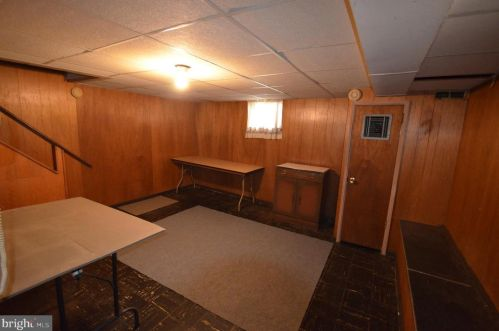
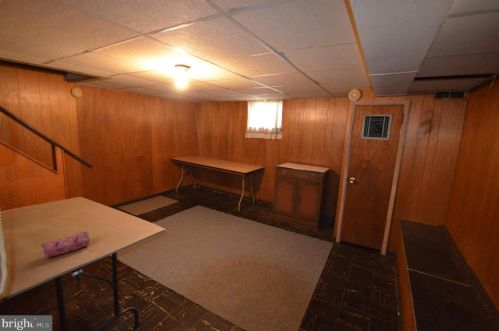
+ pencil case (66, 243)
